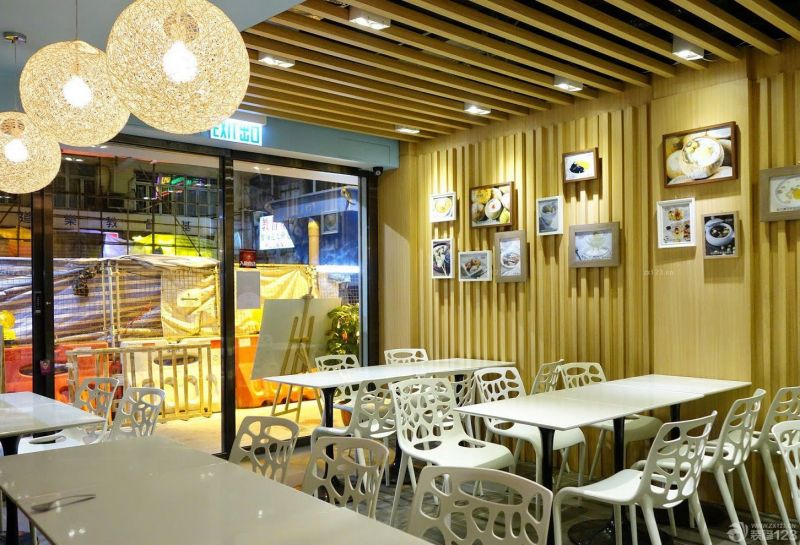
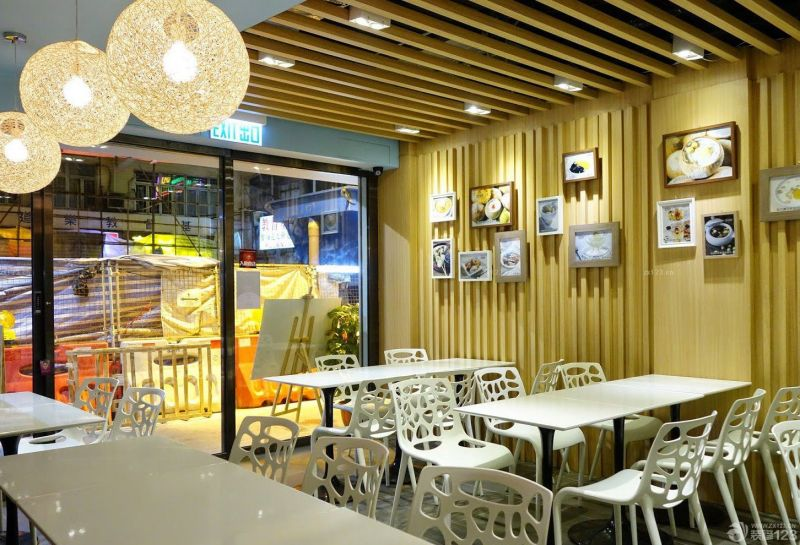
- soupspoon (64, 498)
